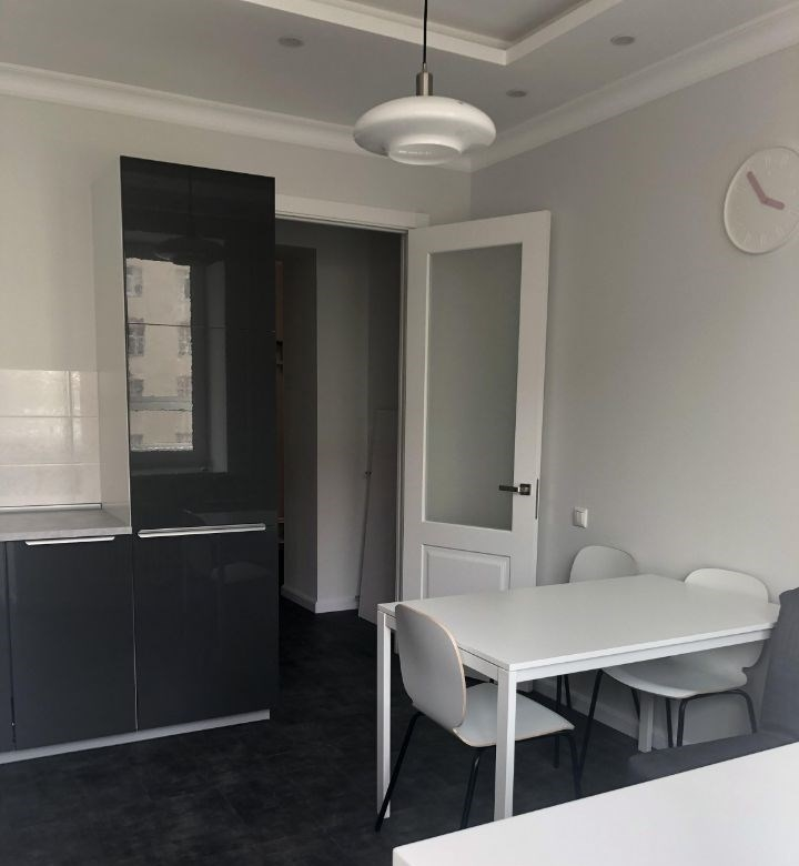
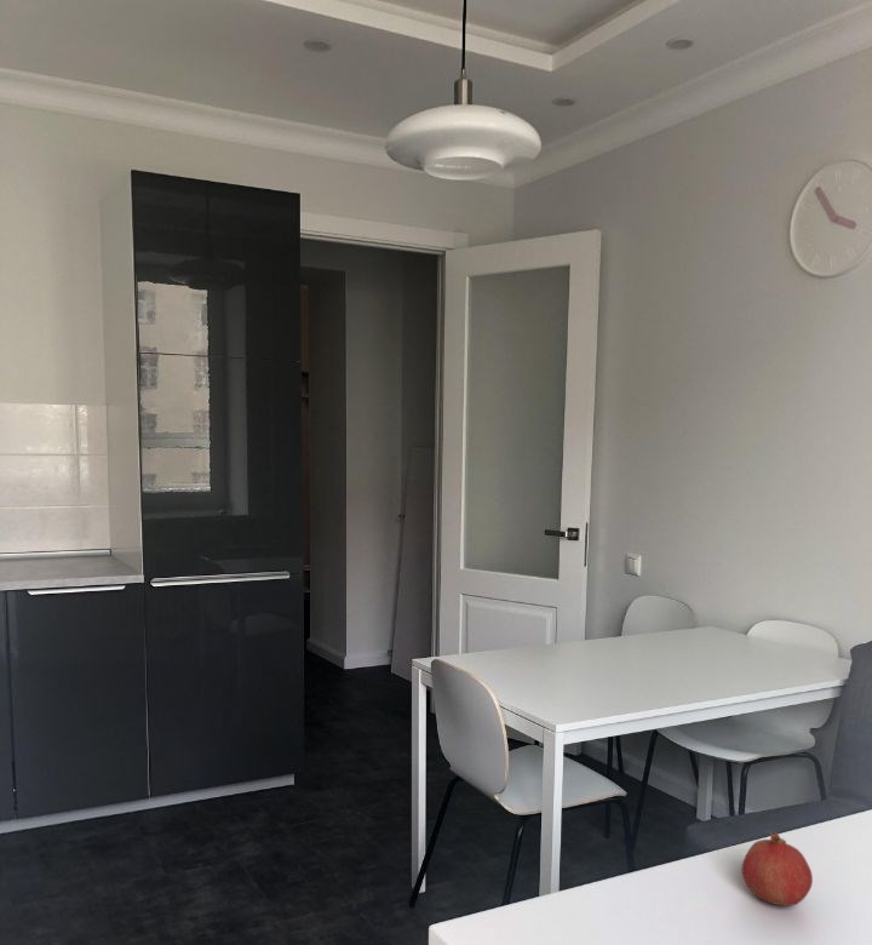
+ fruit (776, 866)
